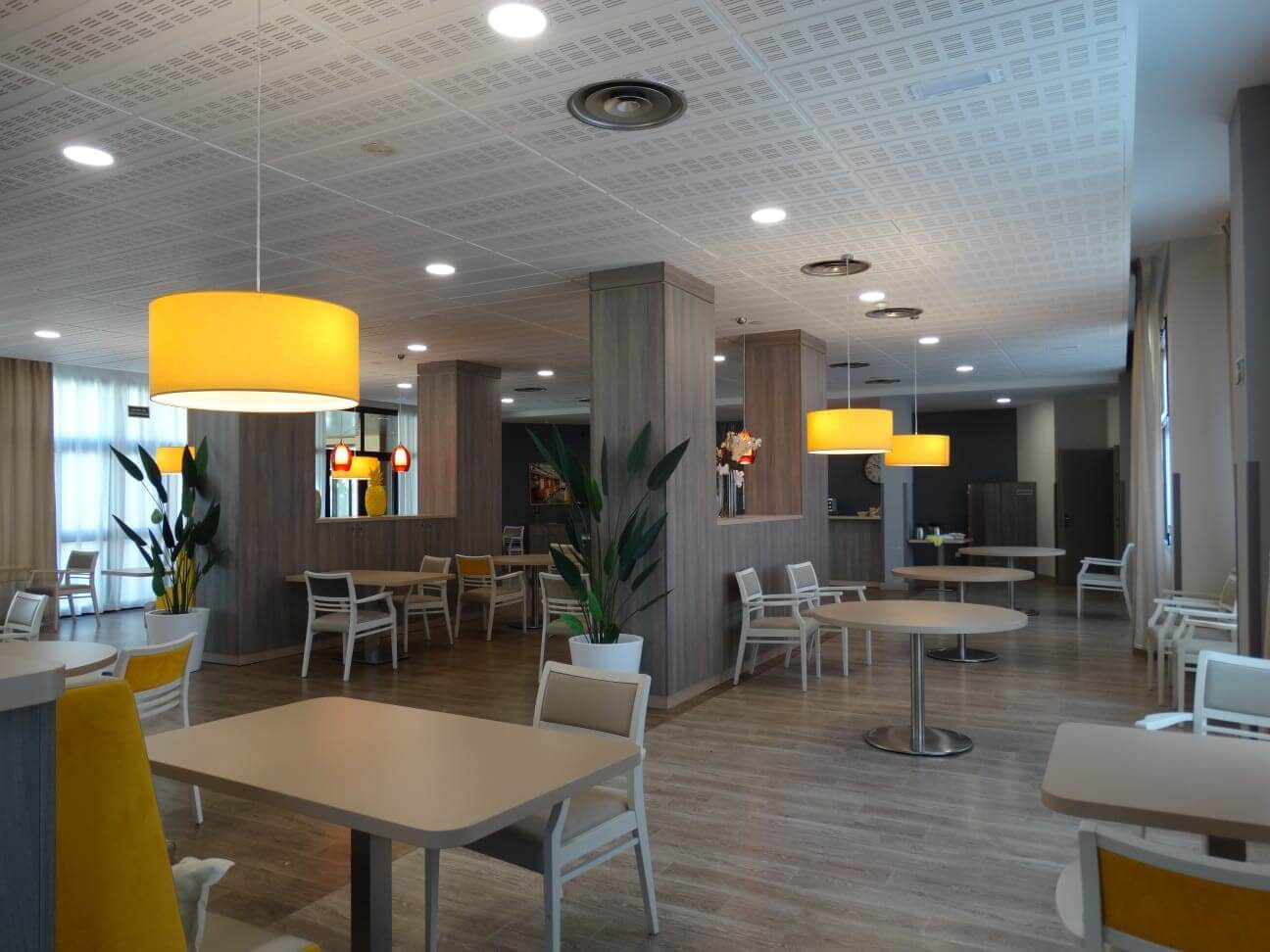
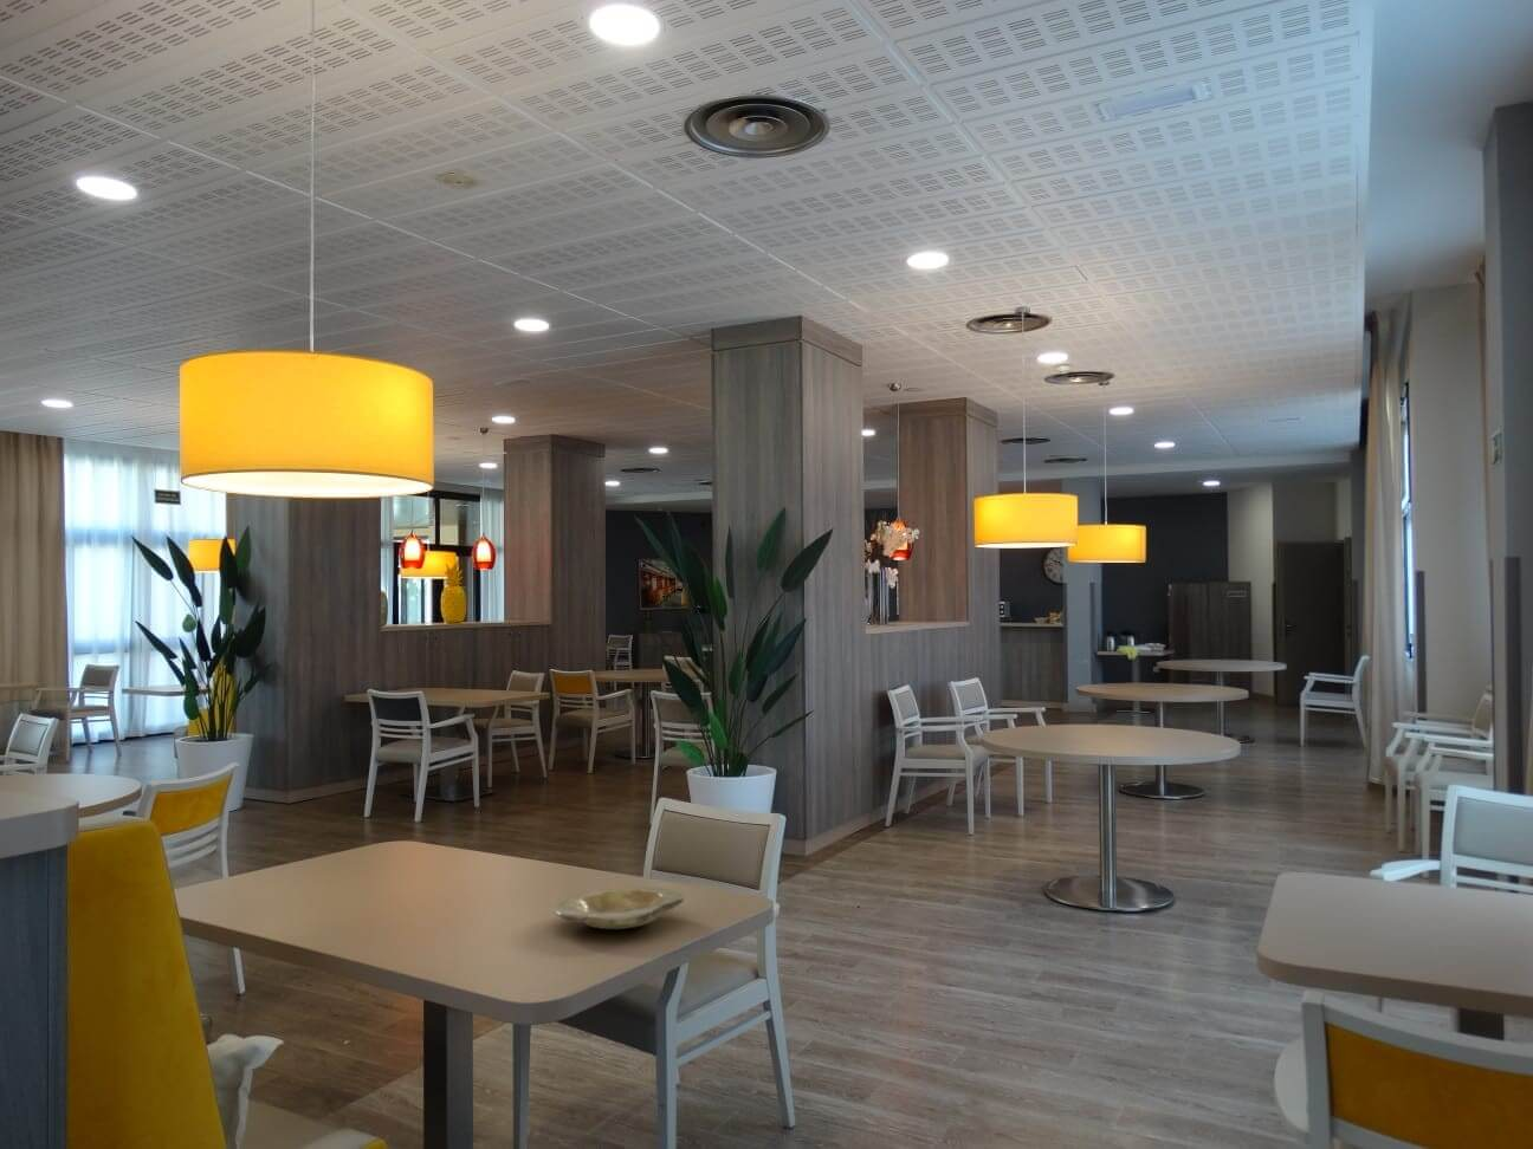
+ plate (619, 909)
